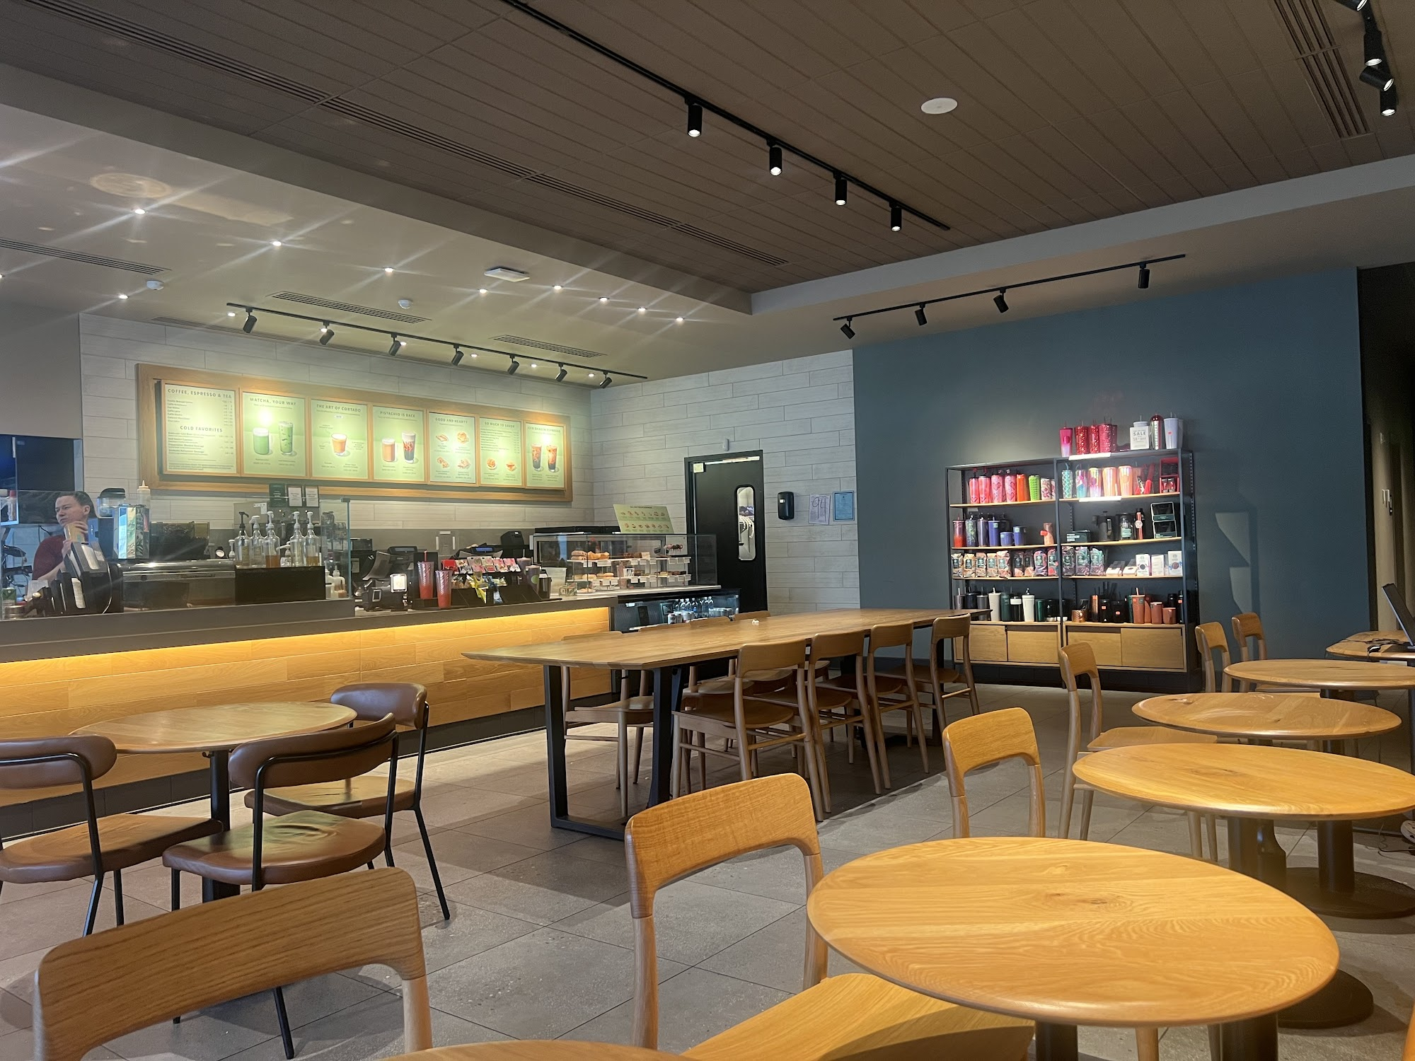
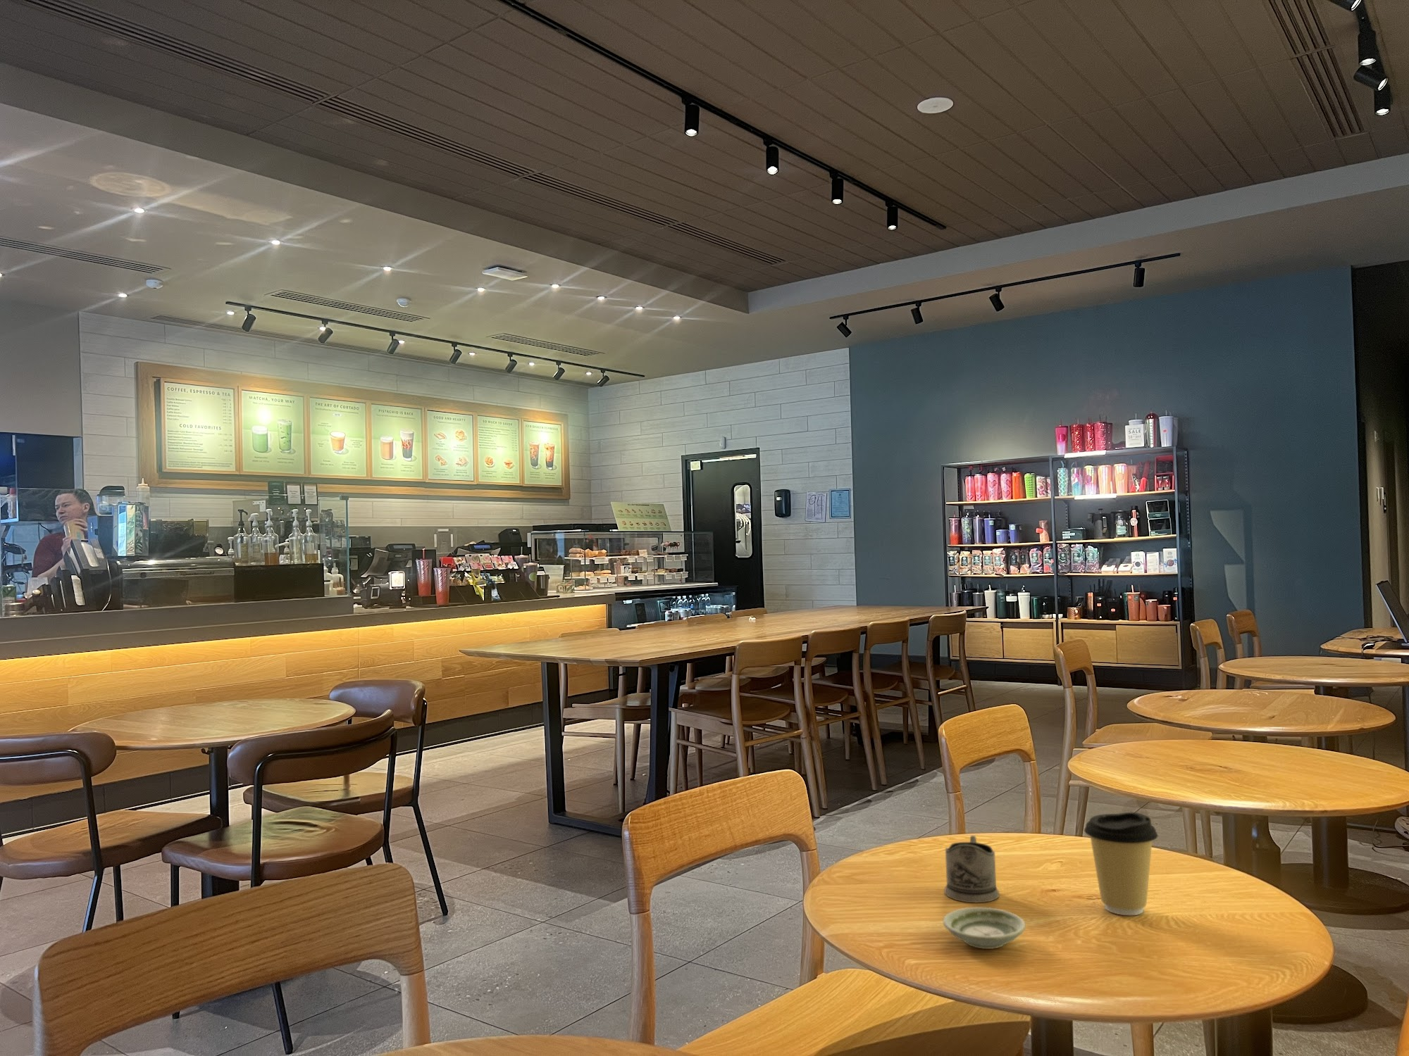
+ saucer (983, 931)
+ coffee cup (1122, 862)
+ tea glass holder (971, 862)
